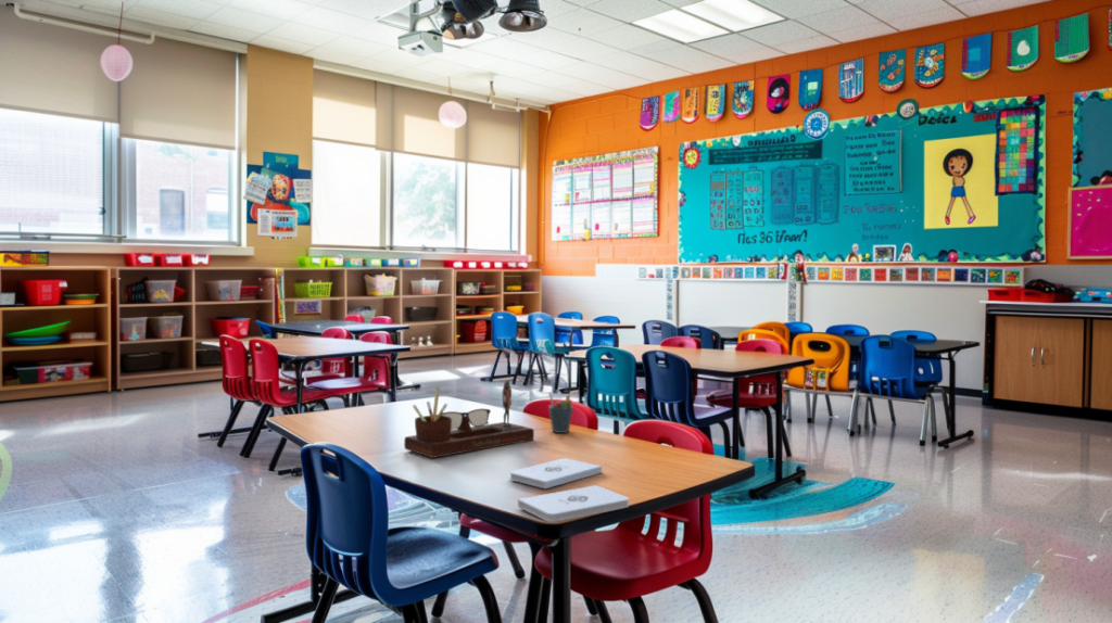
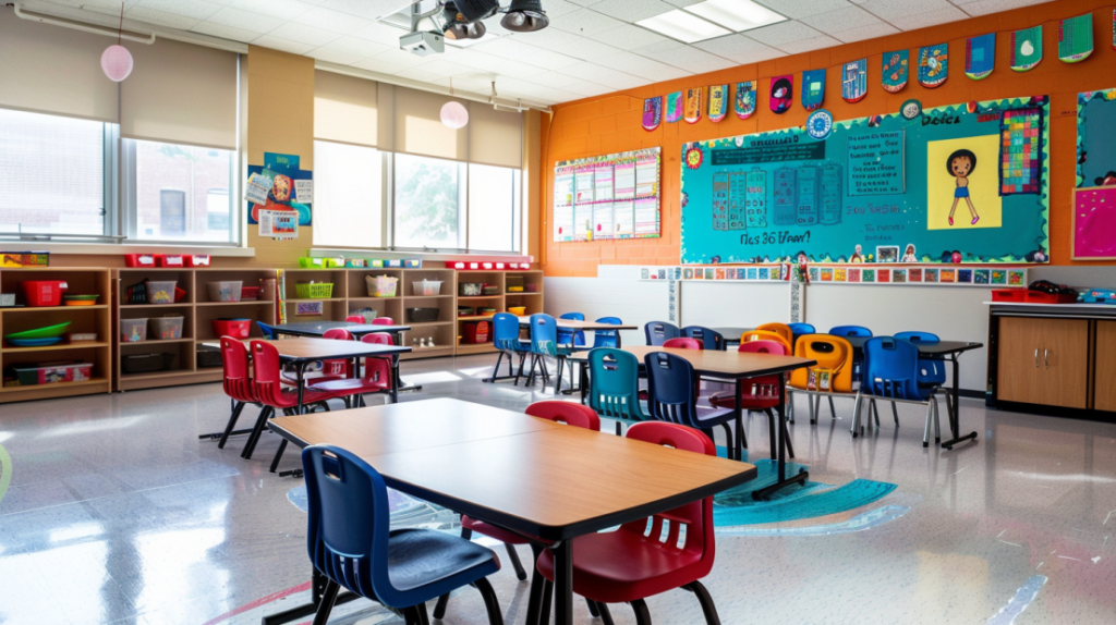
- notepad (574, 503)
- desk organizer (466, 415)
- pen holder (560, 411)
- notepad (555, 472)
